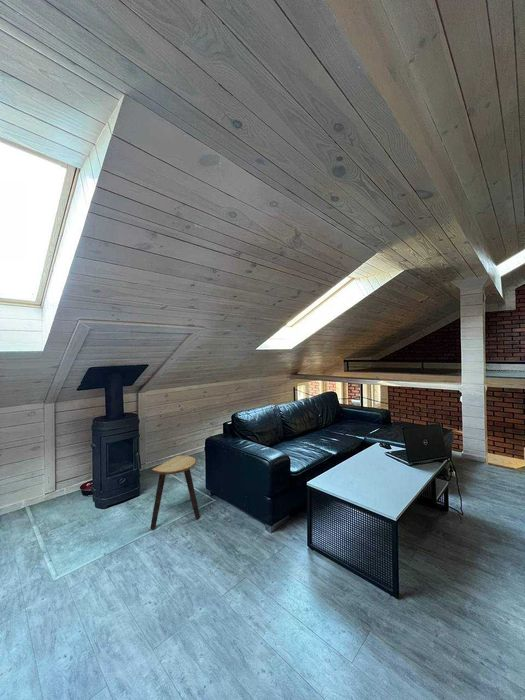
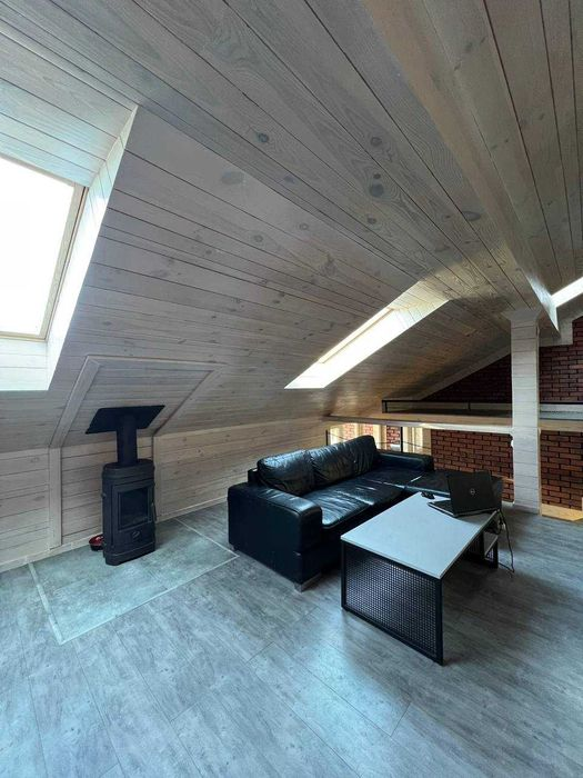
- stool (187, 485)
